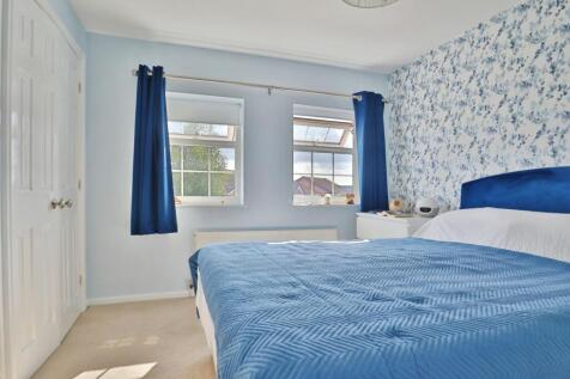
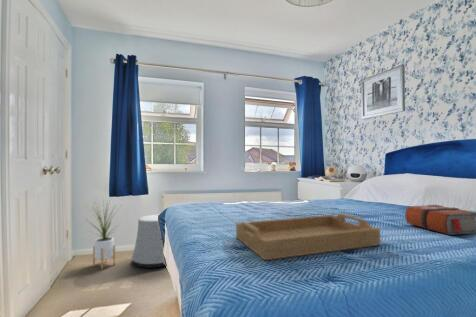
+ stool (156, 238)
+ wall art (380, 94)
+ house plant (105, 230)
+ bible (444, 218)
+ serving tray (304, 230)
